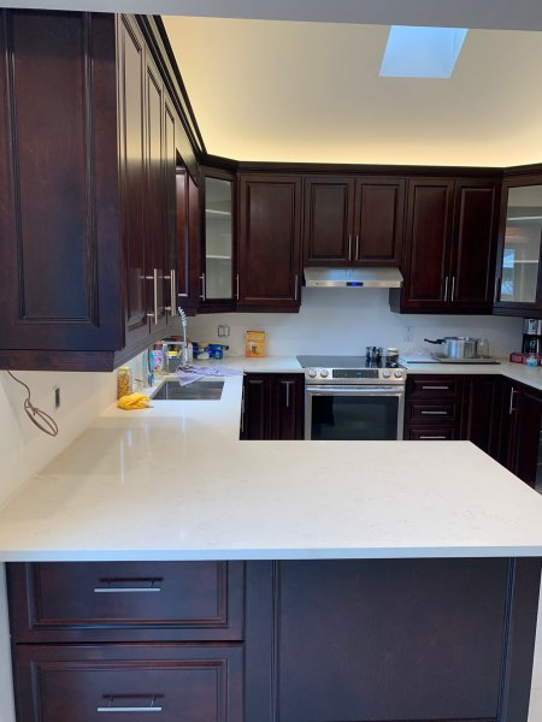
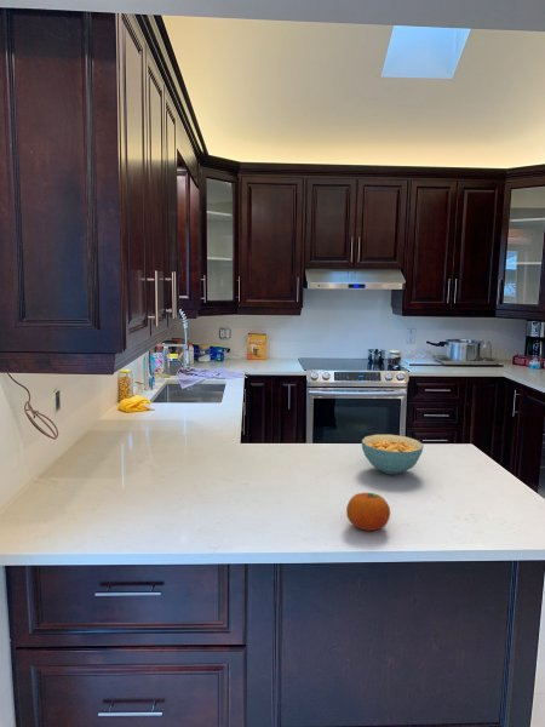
+ fruit (368, 511)
+ cereal bowl (391, 457)
